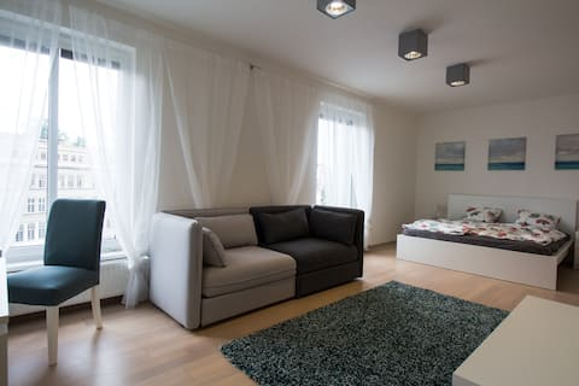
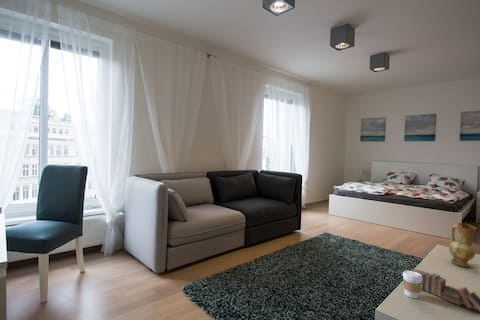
+ coffee cup (412, 284)
+ book (443, 287)
+ ceramic jug (460, 244)
